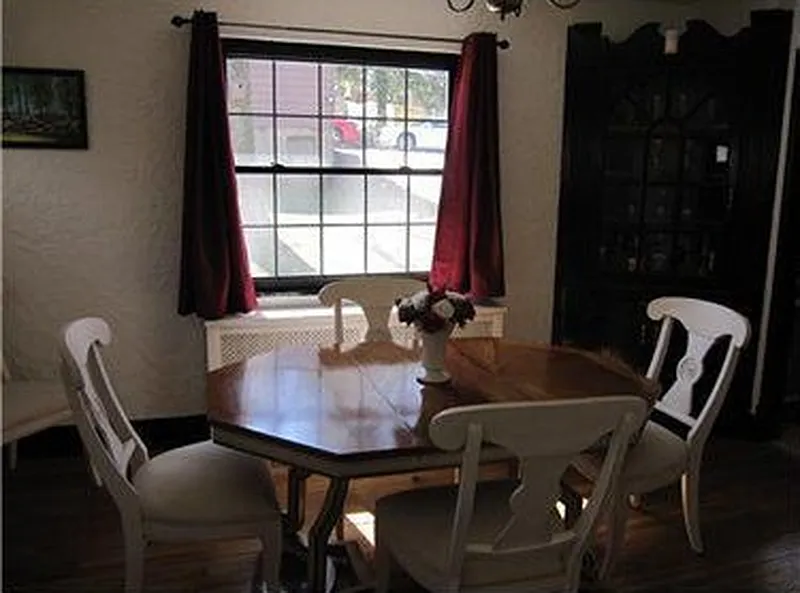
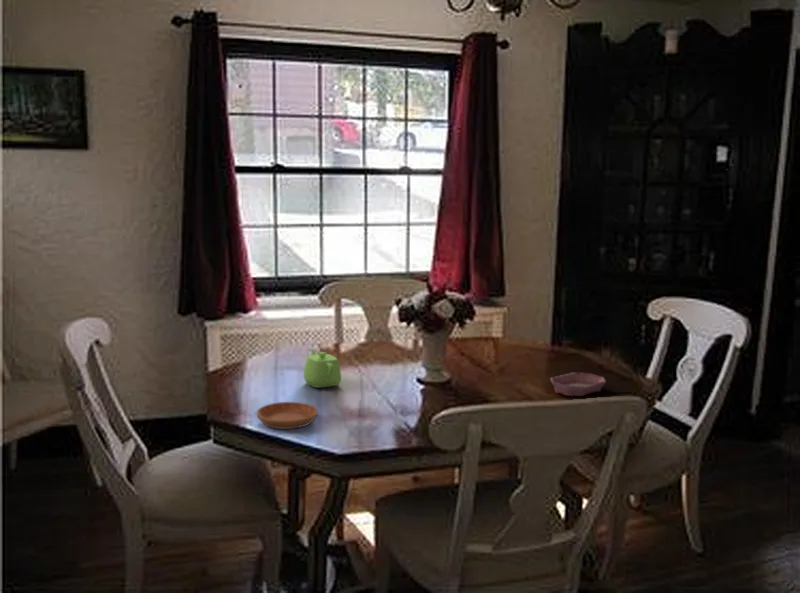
+ bowl (577, 384)
+ teapot (321, 367)
+ saucer (287, 416)
